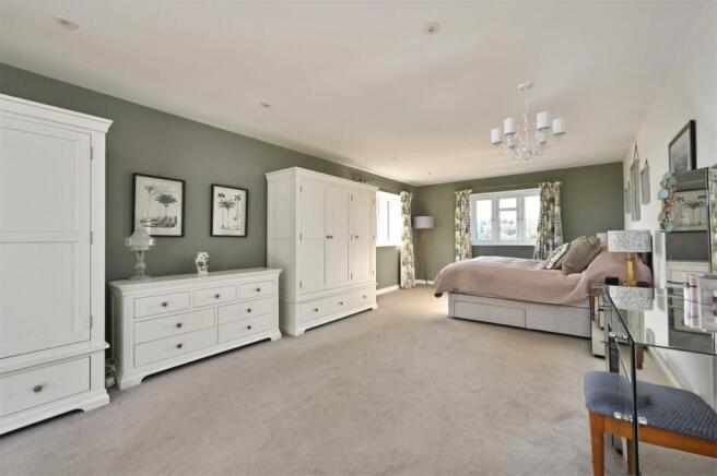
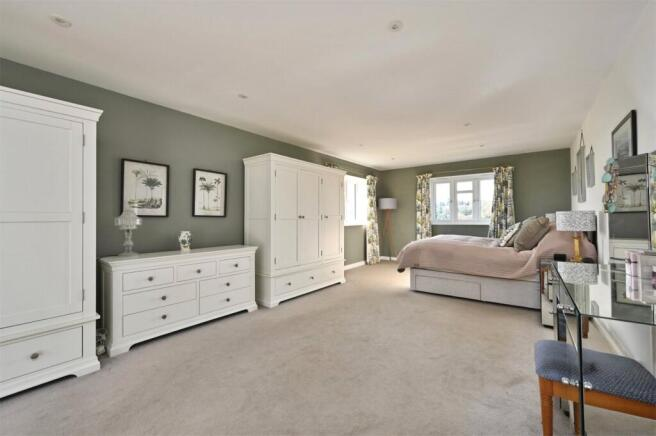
- chandelier (526, 122)
